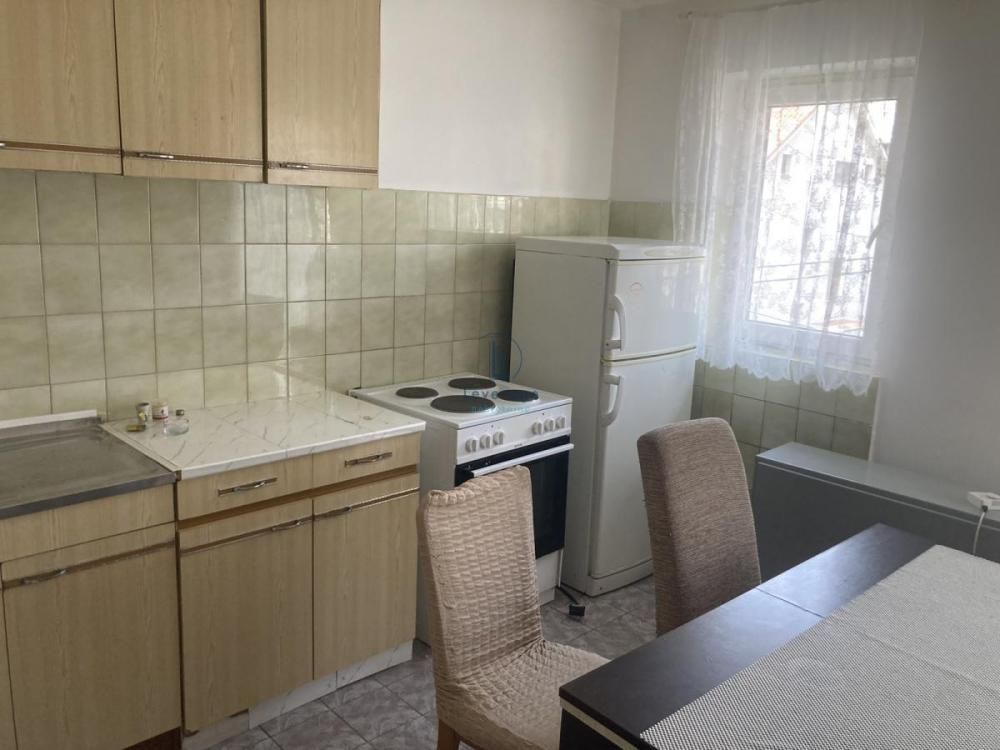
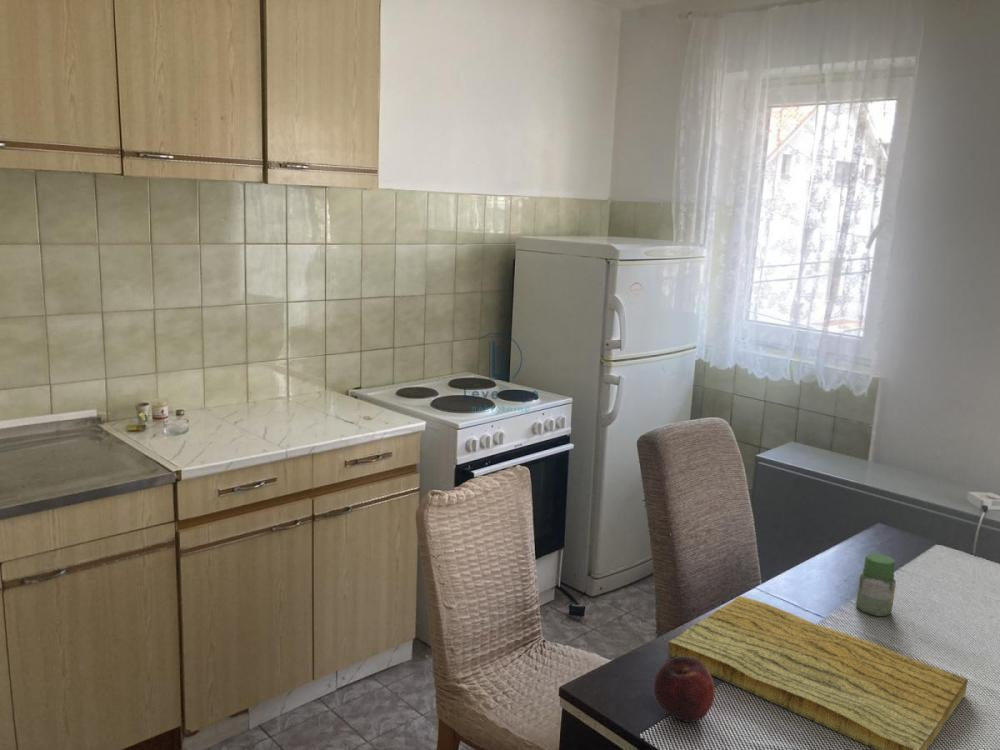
+ fruit (683, 688)
+ cutting board (813, 664)
+ jar (876, 583)
